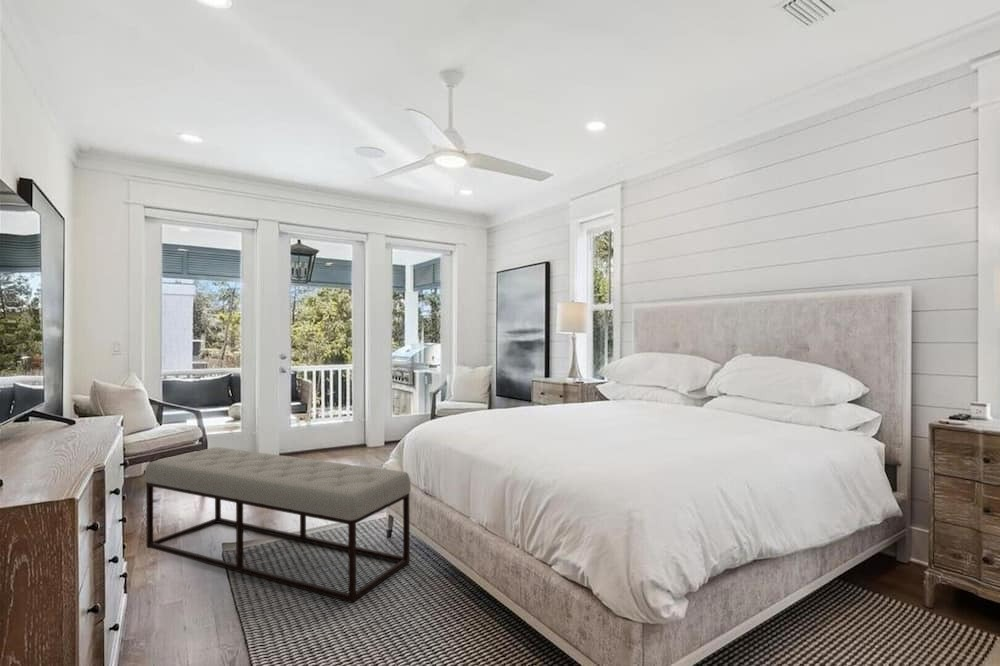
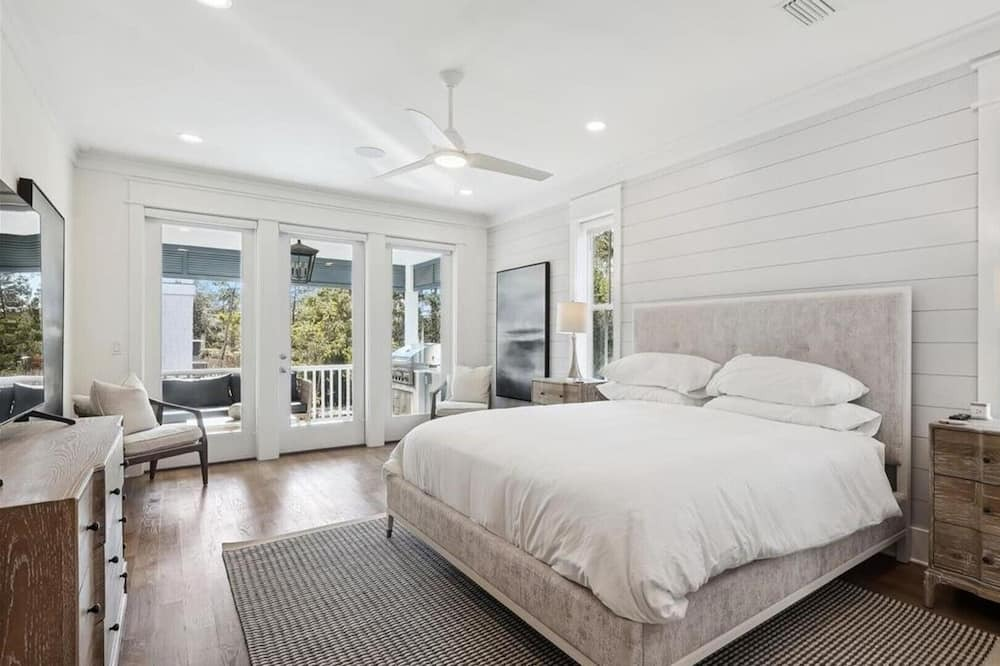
- bench (273, 509)
